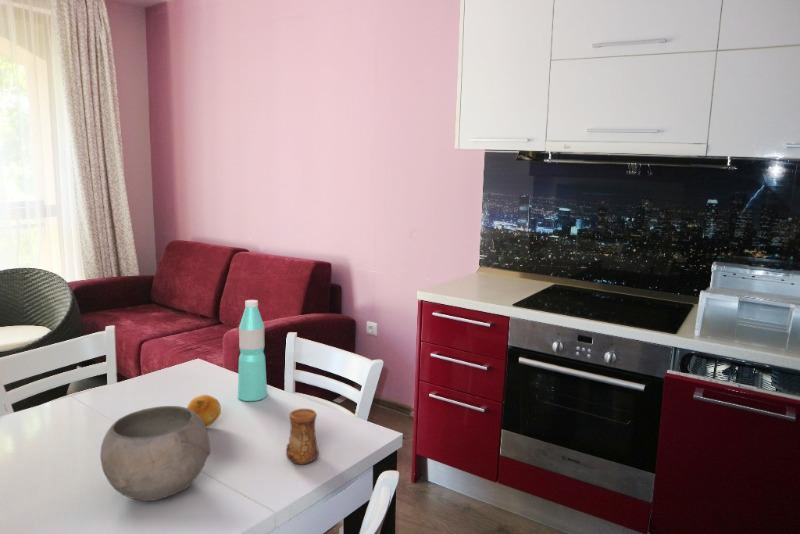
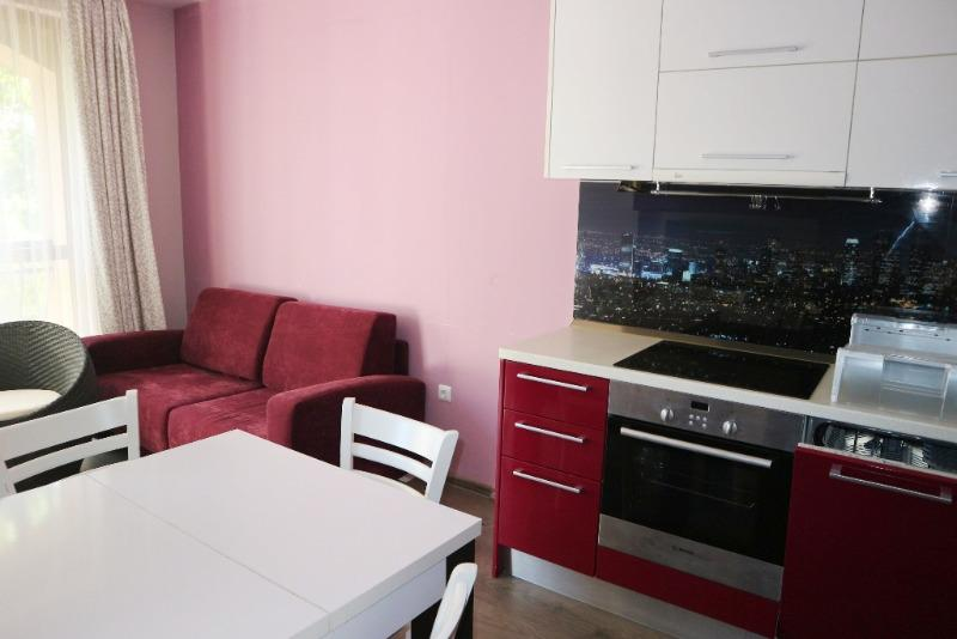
- water bottle (252, 348)
- bowl (156, 454)
- fruit (203, 410)
- cup (302, 436)
